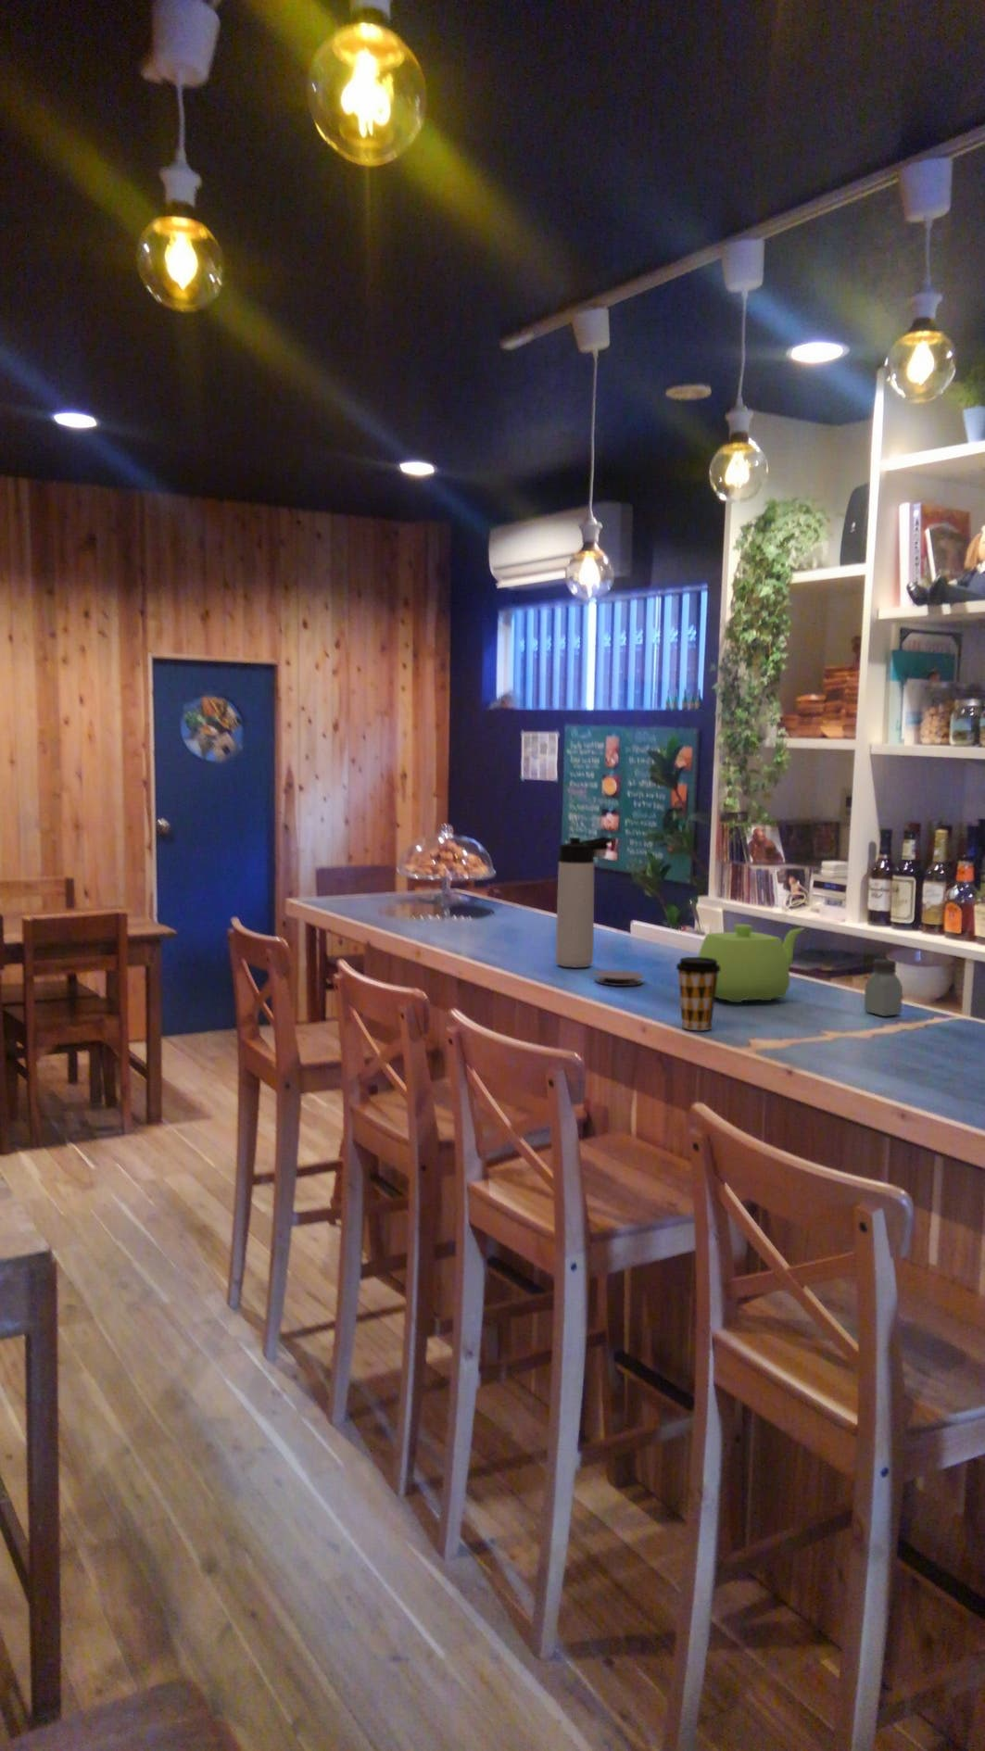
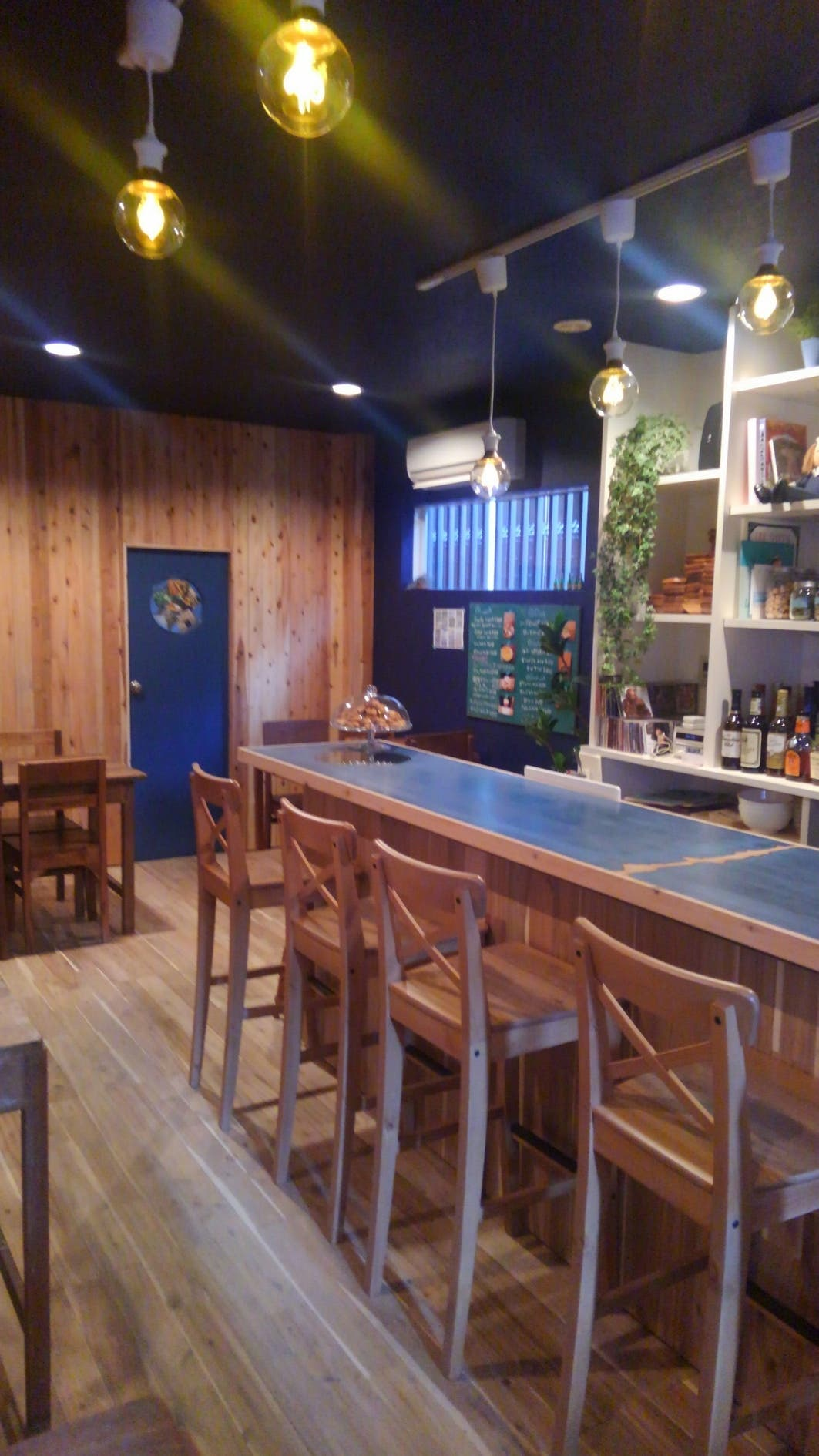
- thermos bottle (583, 901)
- coffee cup (696, 993)
- saltshaker (883, 986)
- coaster (619, 978)
- teapot (754, 960)
